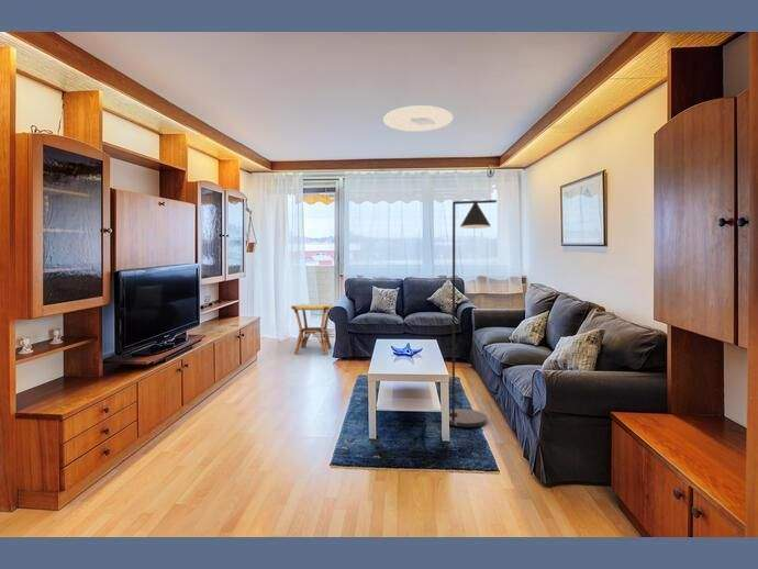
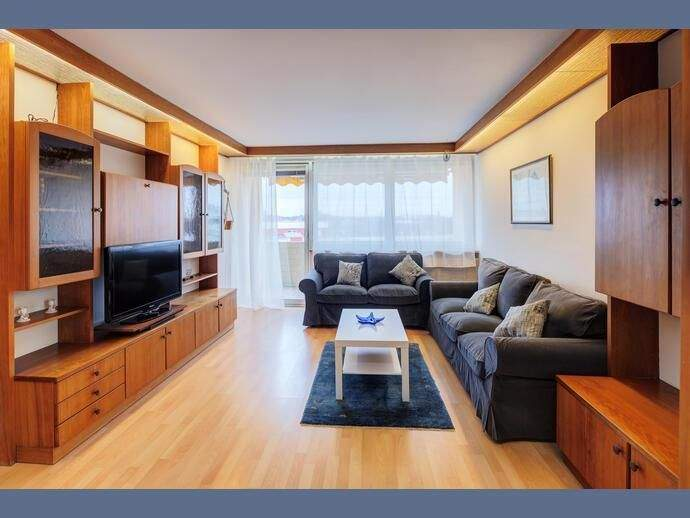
- floor lamp (454, 311)
- side table (313, 327)
- ceiling light (417, 115)
